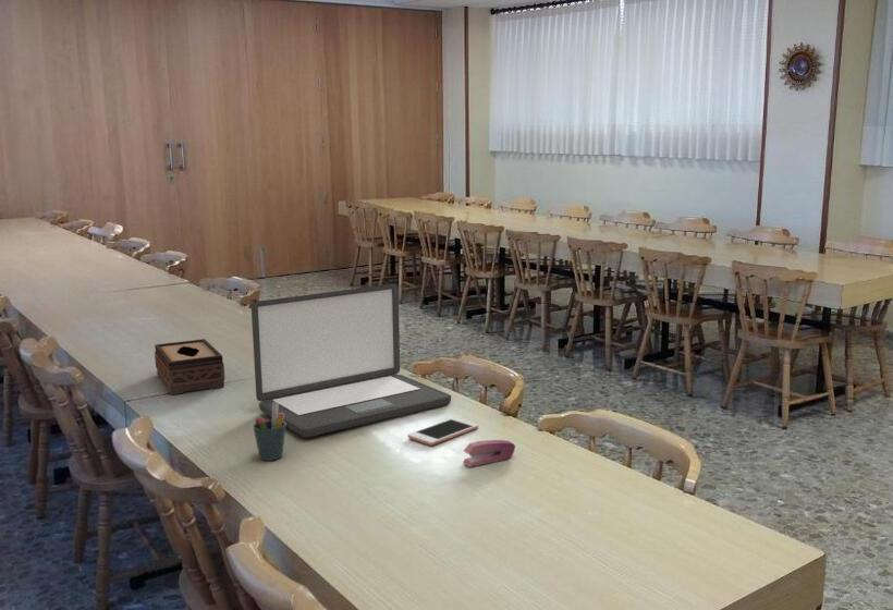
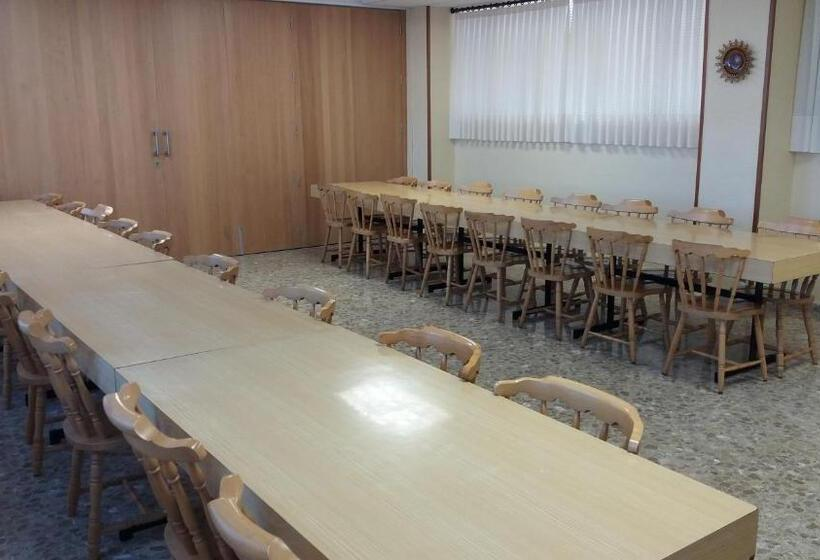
- stapler (489, 450)
- pen holder (270, 431)
- tissue box (188, 365)
- cell phone (443, 430)
- laptop (353, 354)
